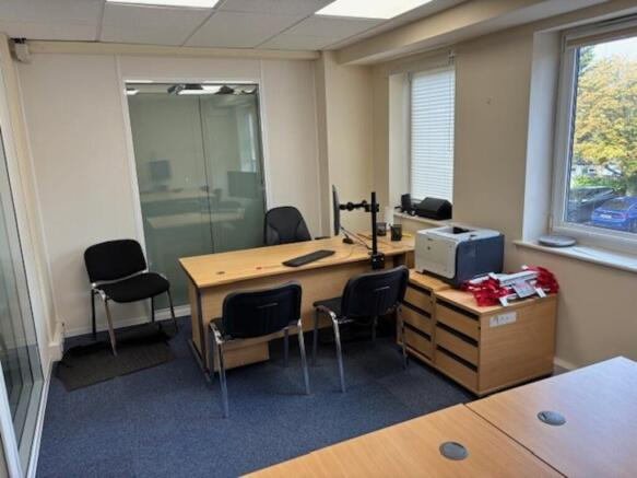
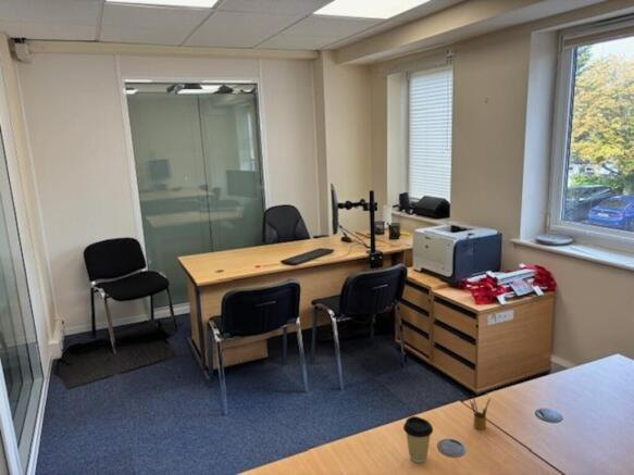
+ coffee cup (418, 439)
+ pencil box (480, 412)
